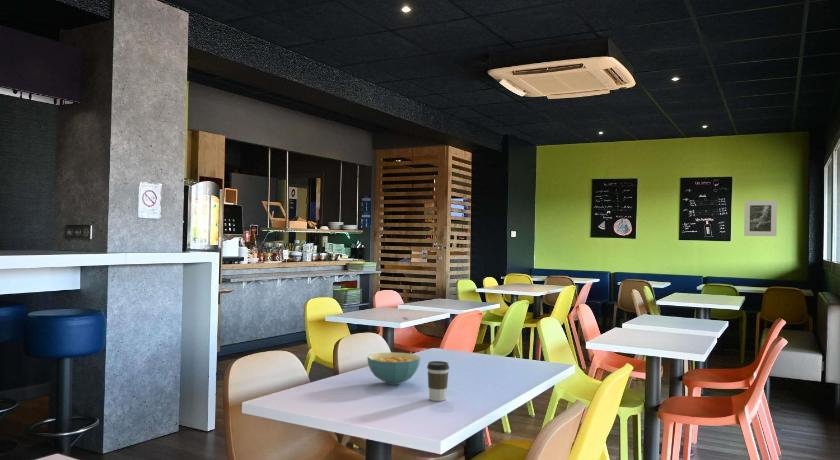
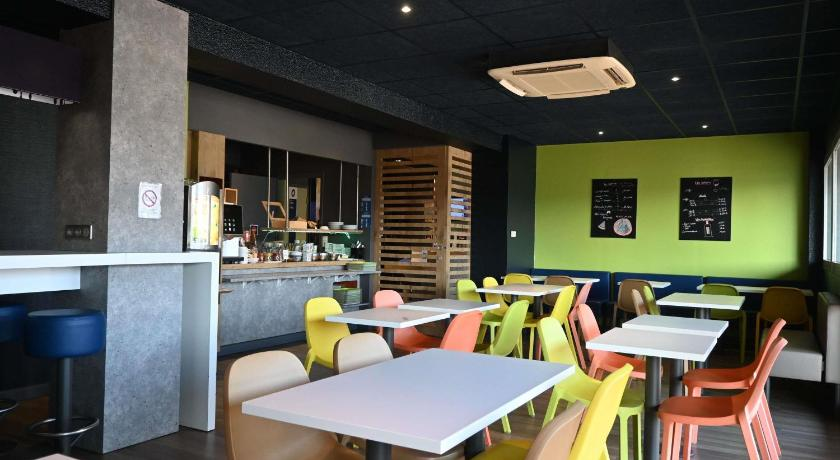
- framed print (760, 218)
- coffee cup (437, 380)
- cereal bowl (393, 370)
